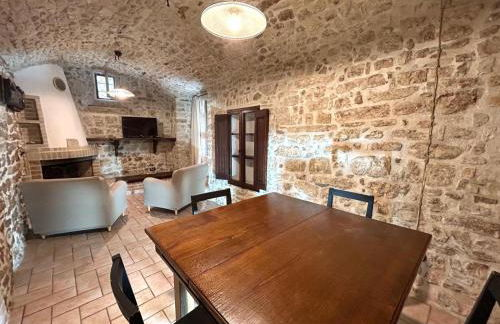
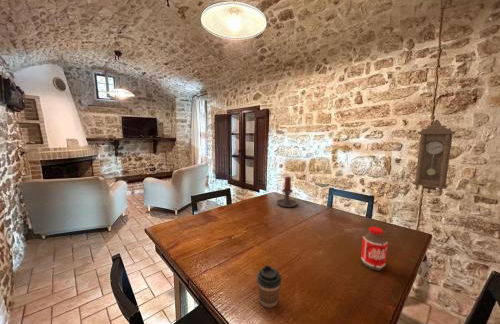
+ pendulum clock (433, 157)
+ coffee cup (268, 285)
+ candle holder (286, 189)
+ bottle (374, 247)
